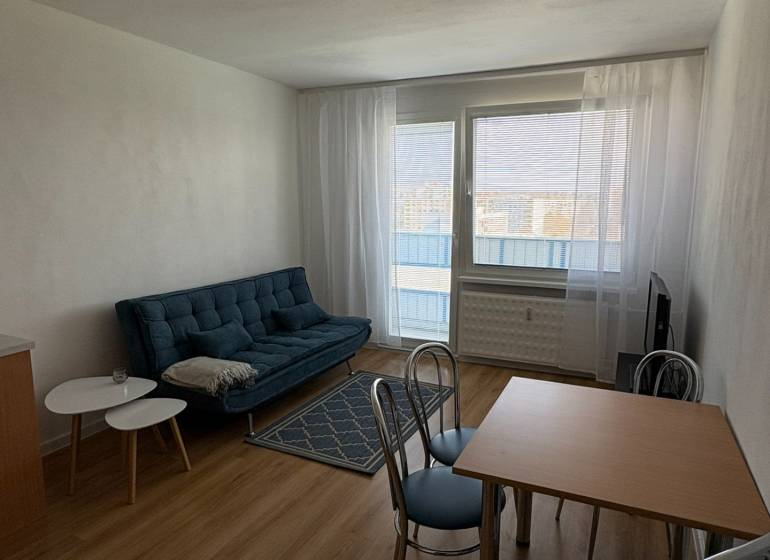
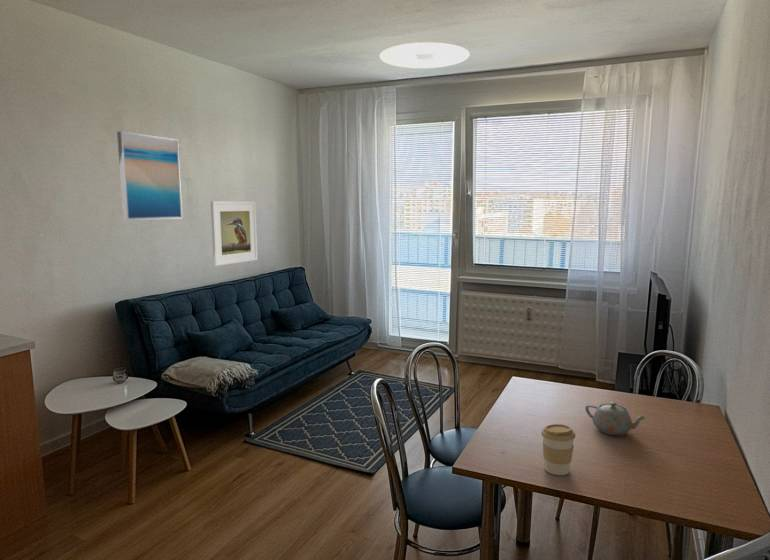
+ teapot (614, 417)
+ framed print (235, 232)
+ wall art (151, 178)
+ coffee cup (557, 448)
+ ceiling light (424, 51)
